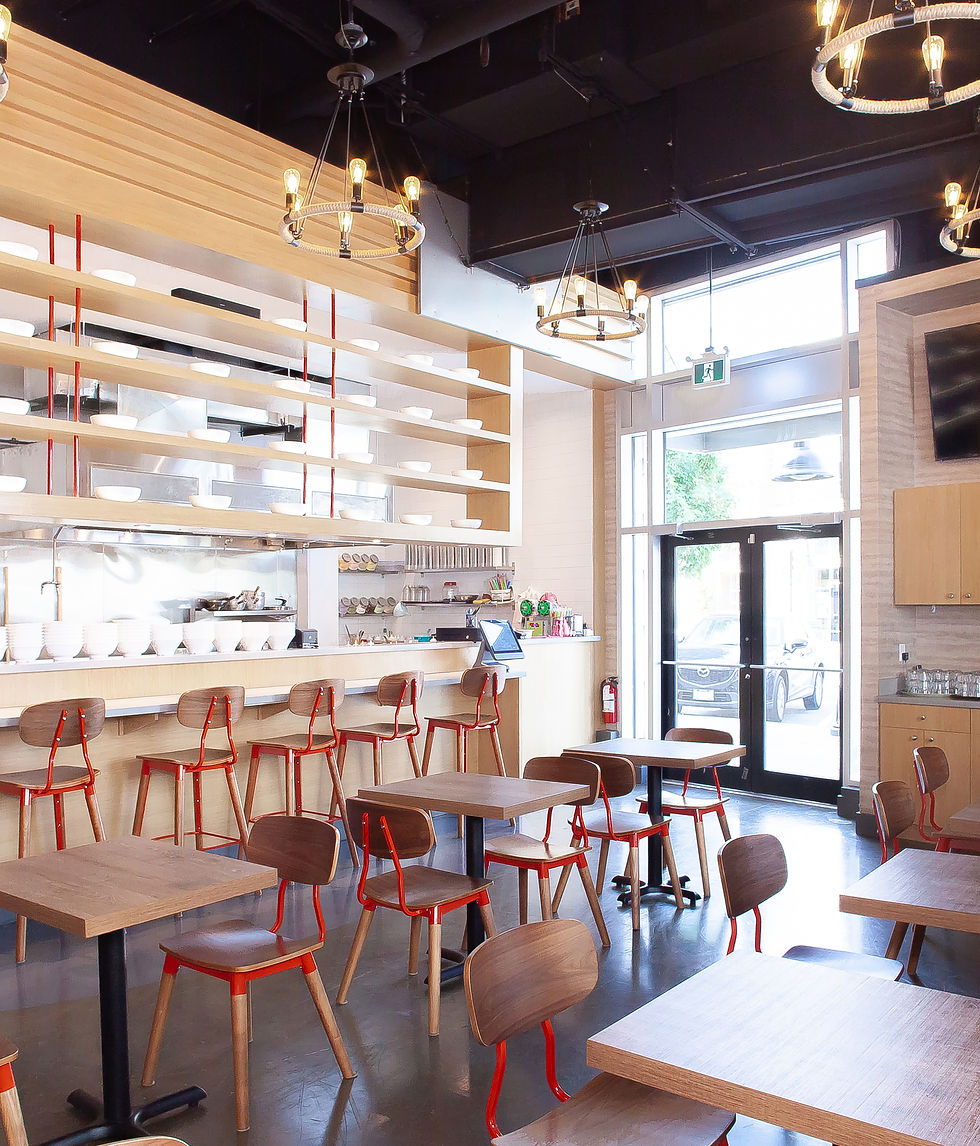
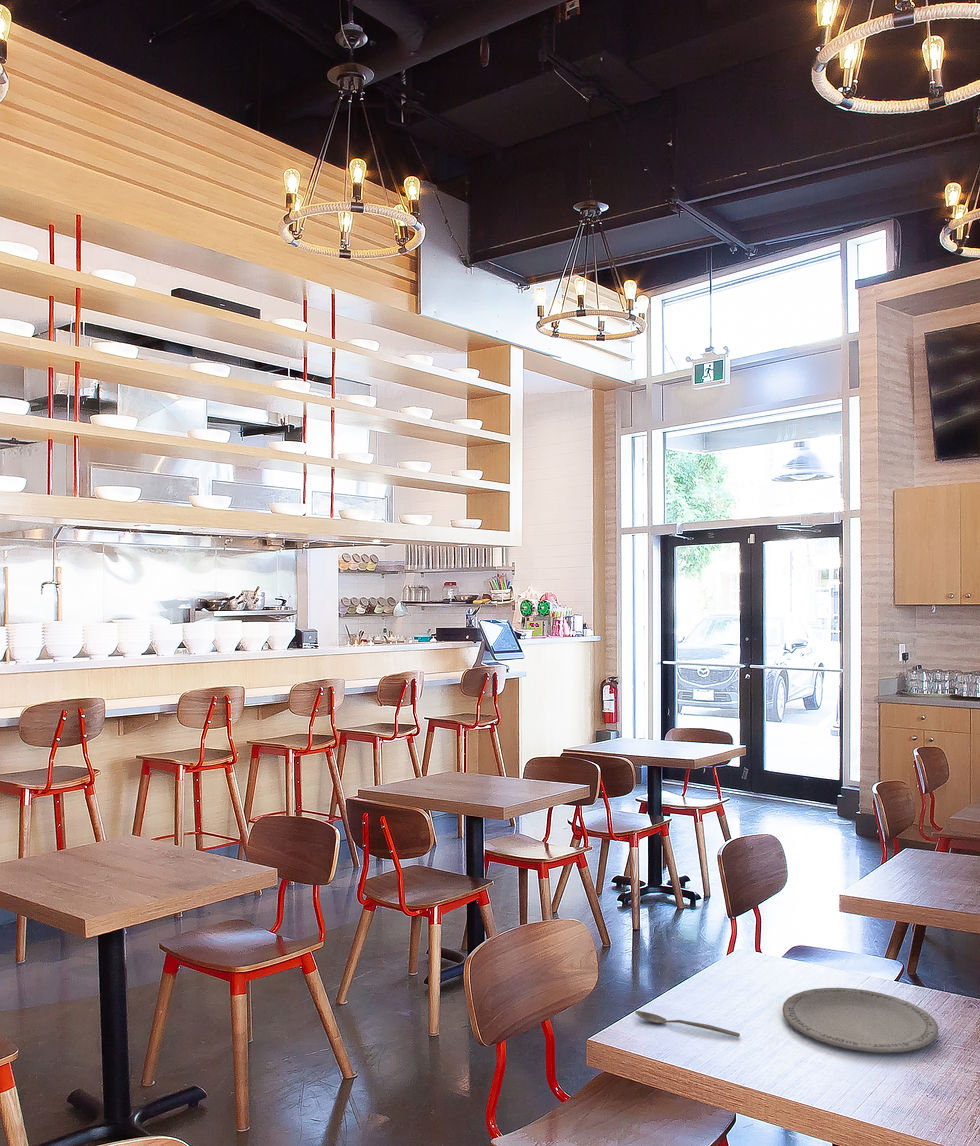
+ plate (858, 1020)
+ spoon (686, 1023)
